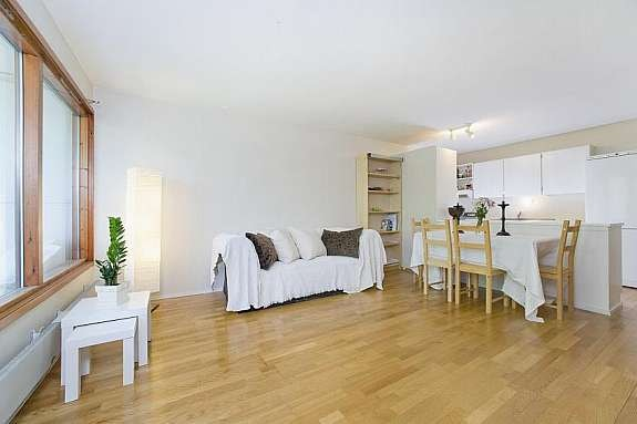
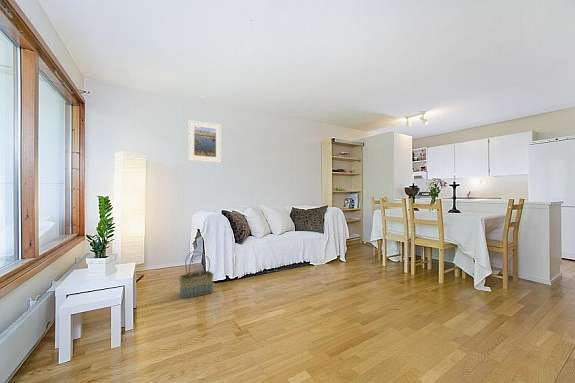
+ basket (196, 273)
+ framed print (205, 141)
